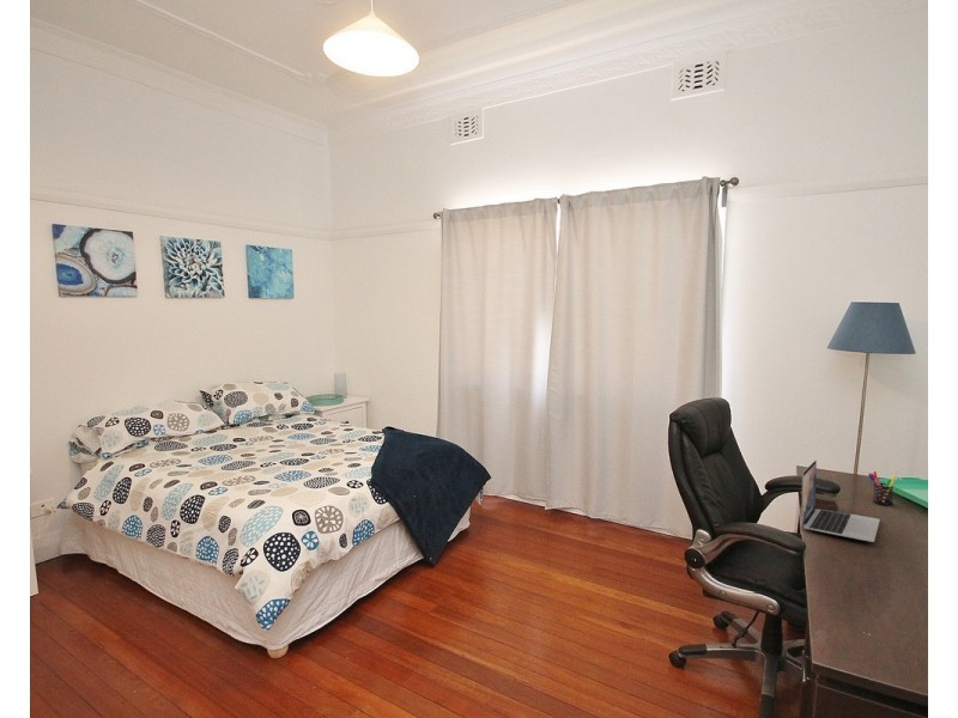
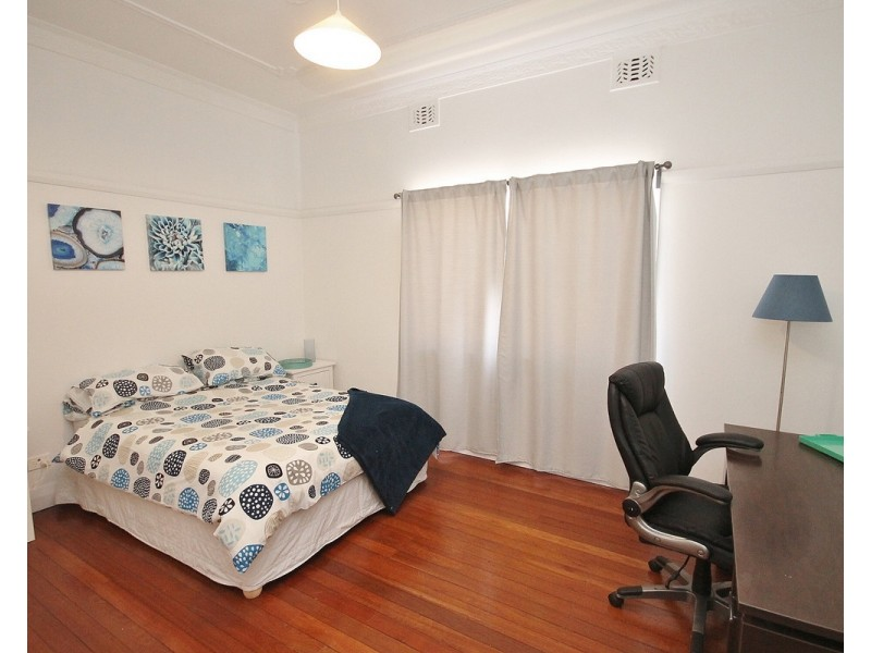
- pen holder (883, 487)
- laptop (836, 511)
